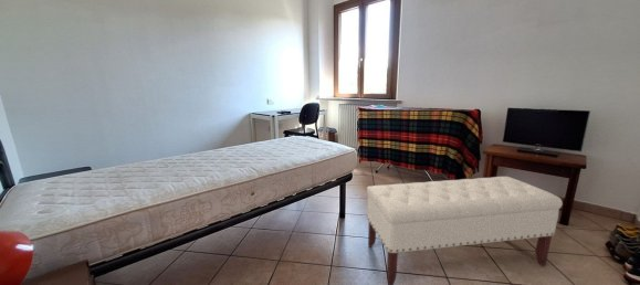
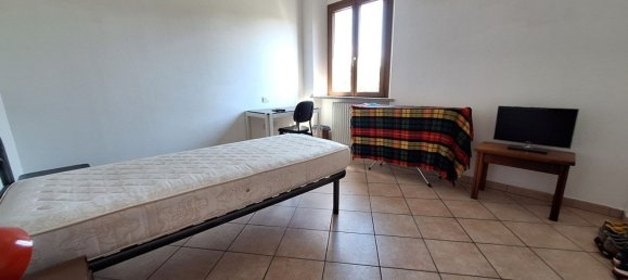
- bench (453, 223)
